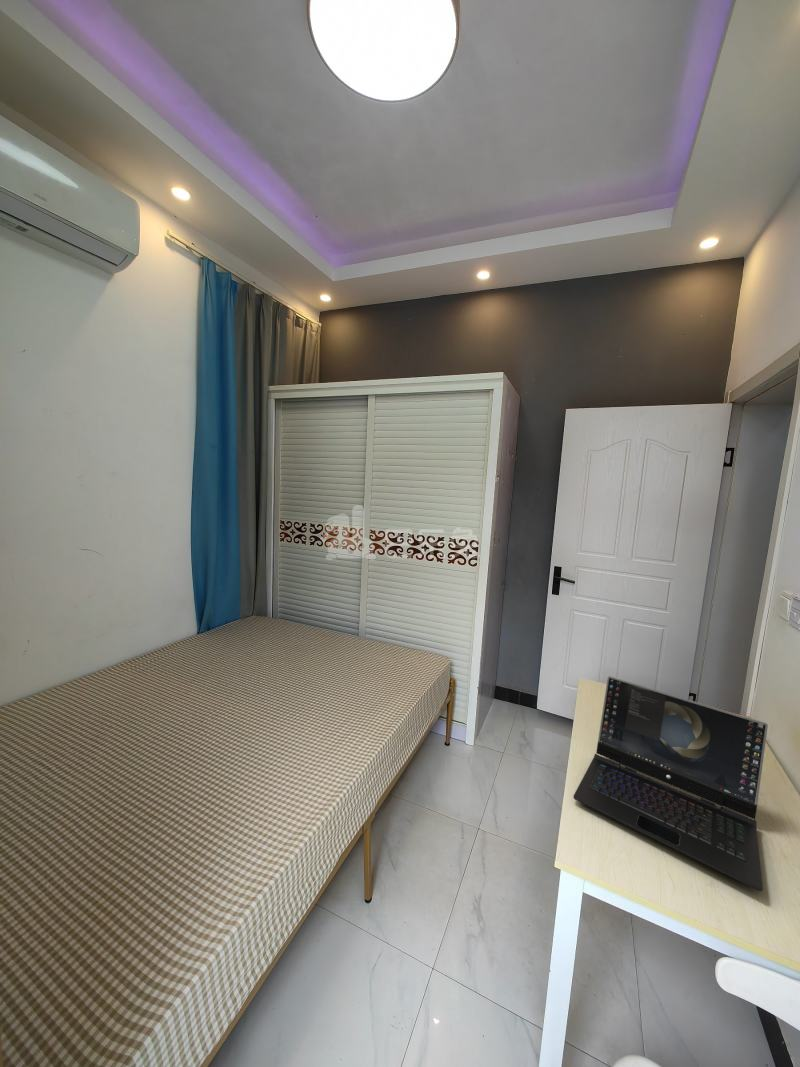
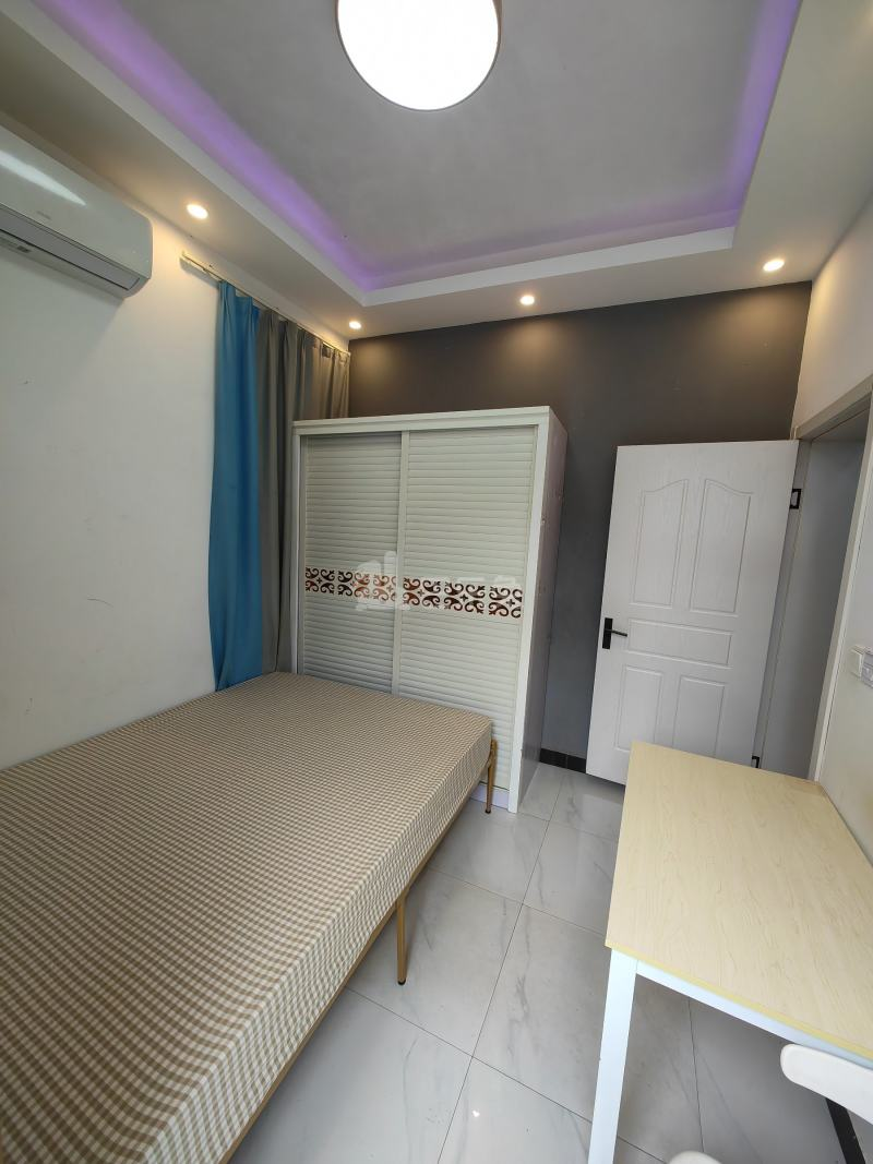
- laptop (668, 763)
